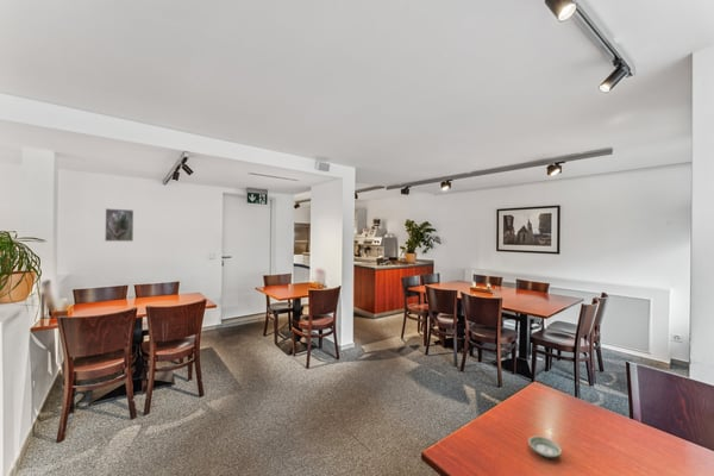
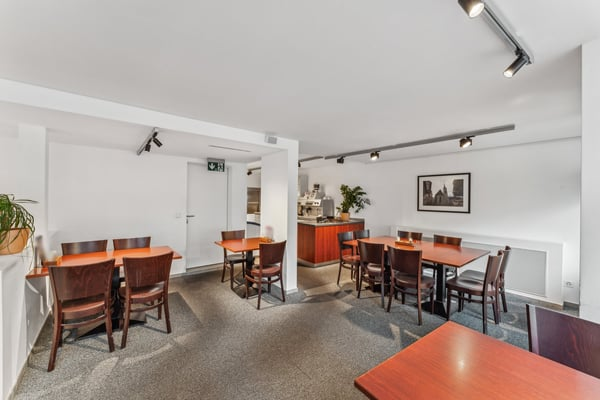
- saucer (544, 447)
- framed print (119, 225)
